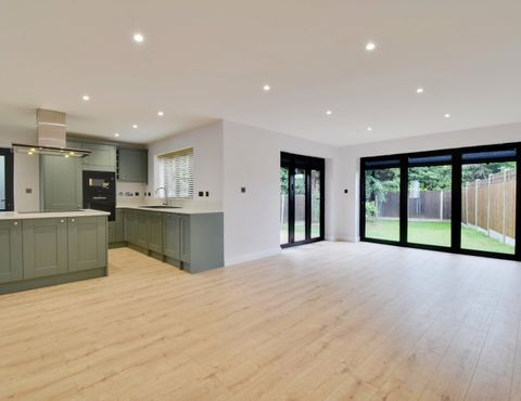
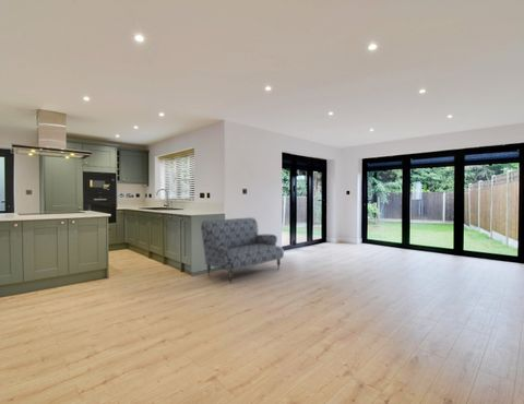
+ sofa (243, 246)
